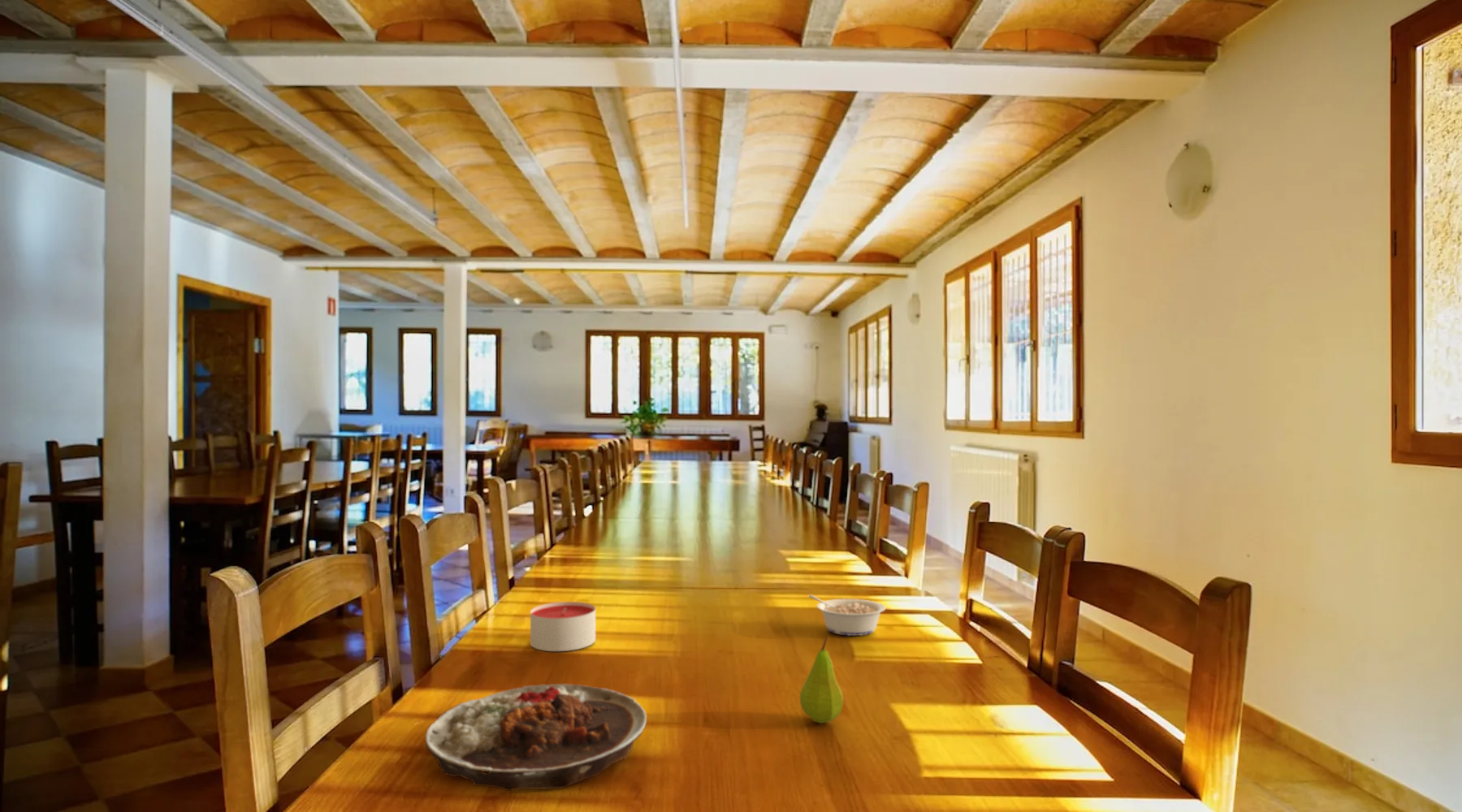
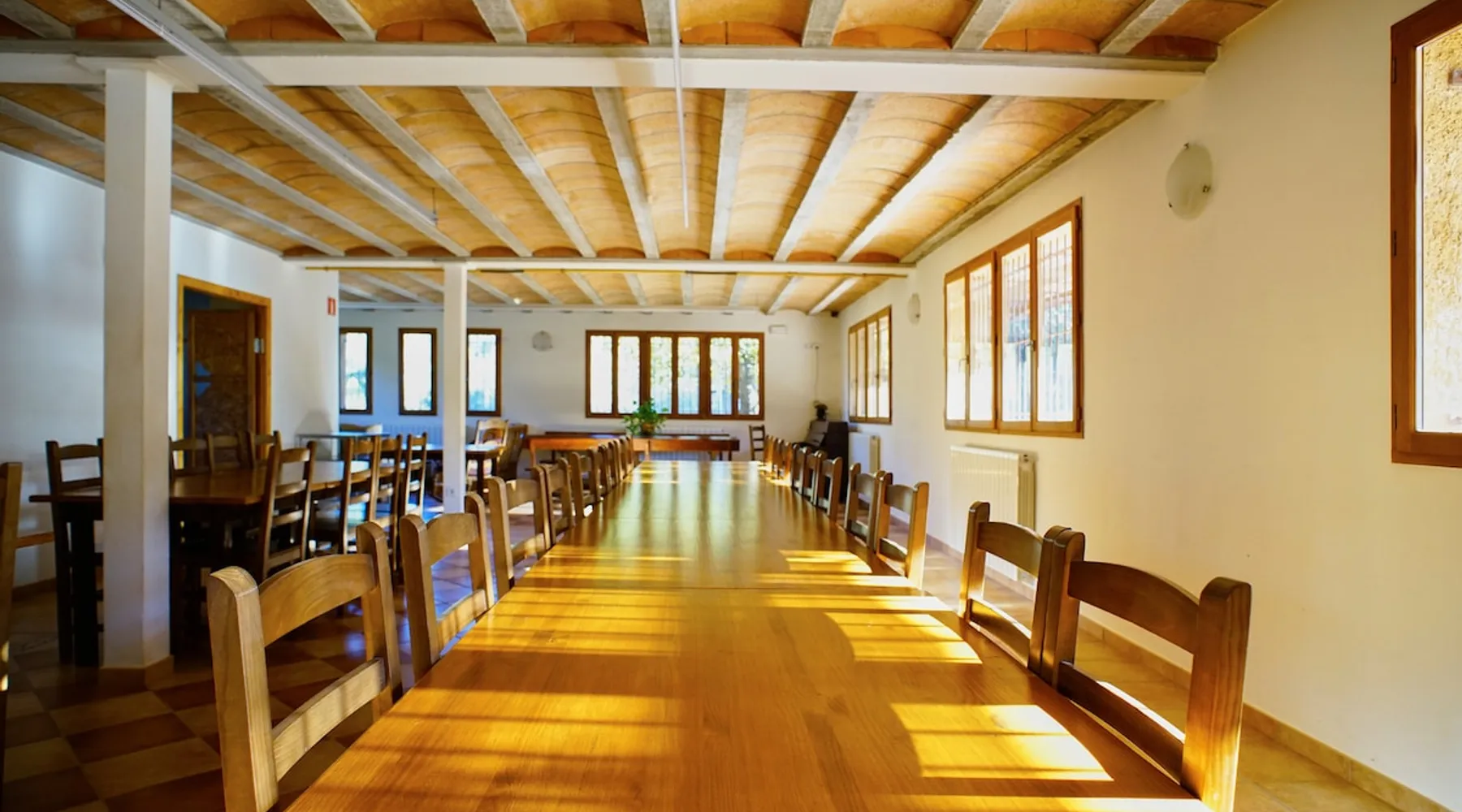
- candle (563, 624)
- fruit (821, 678)
- legume (848, 615)
- plate (539, 723)
